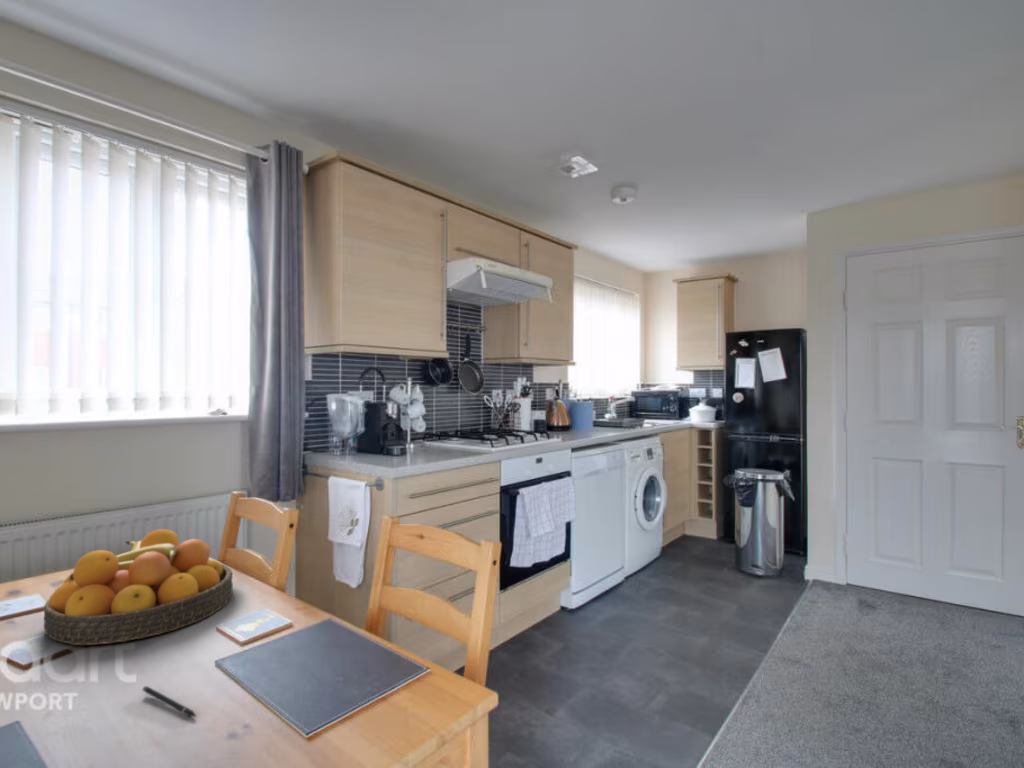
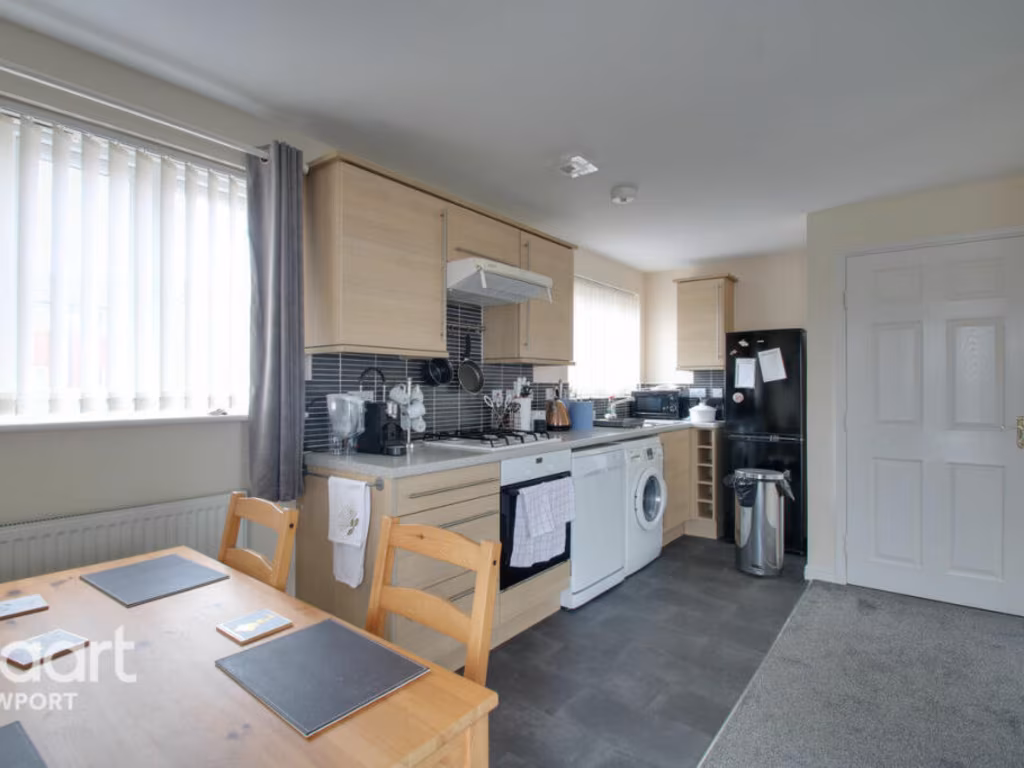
- pen (169, 701)
- fruit bowl (145, 574)
